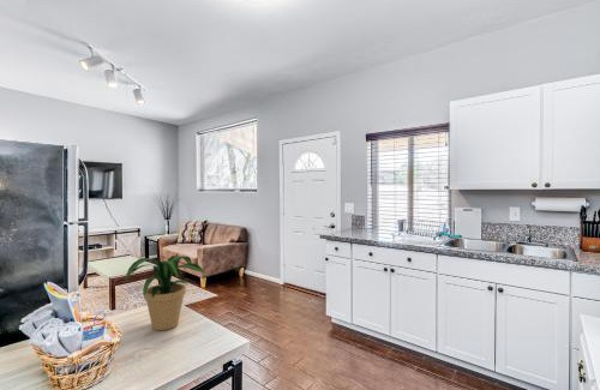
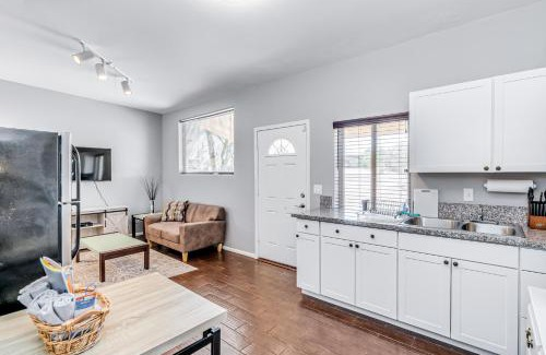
- potted plant (164, 290)
